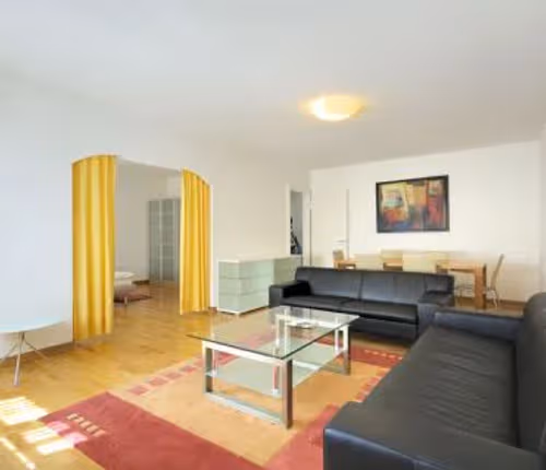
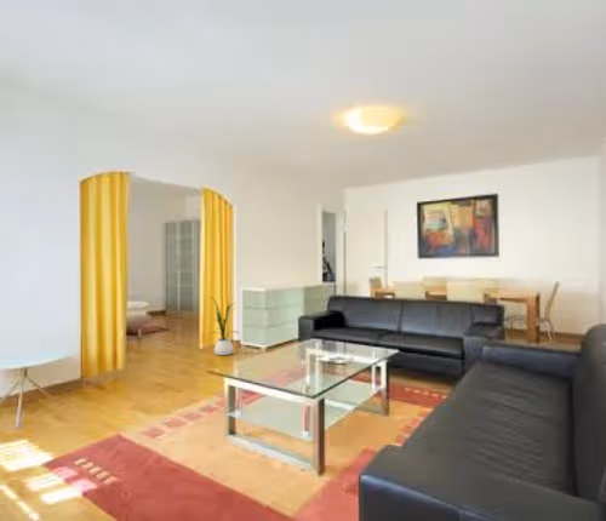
+ house plant (222, 324)
